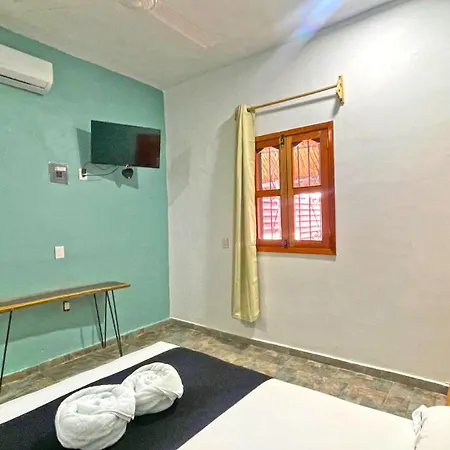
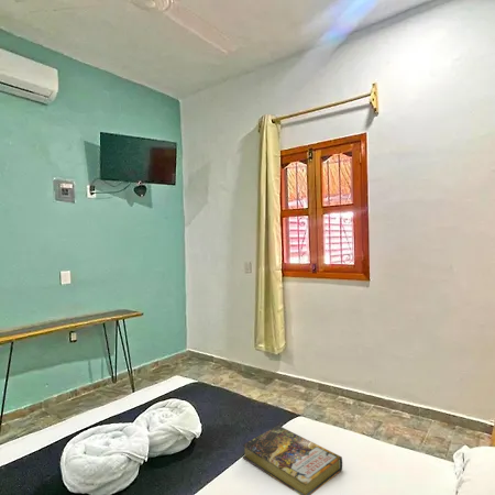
+ book (290, 457)
